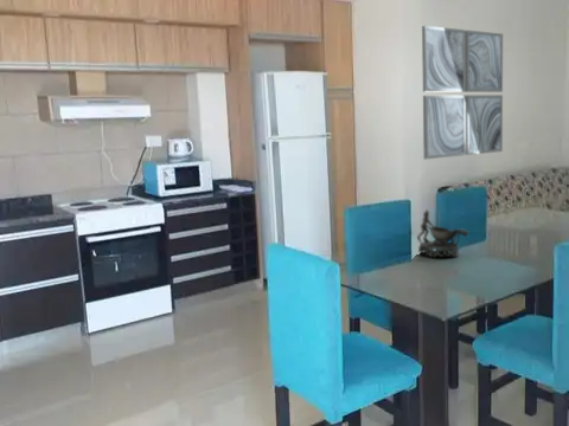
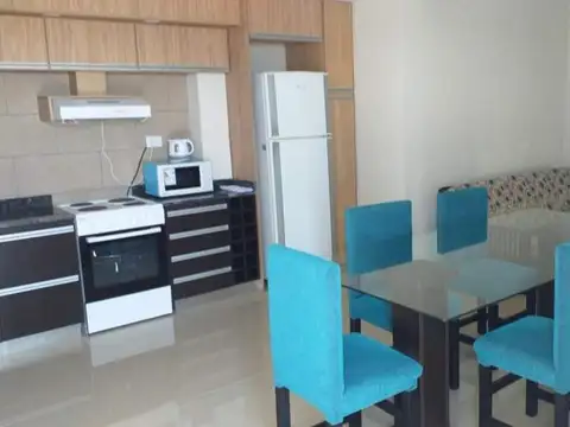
- wall art (465, 91)
- decorative bowl (442, 232)
